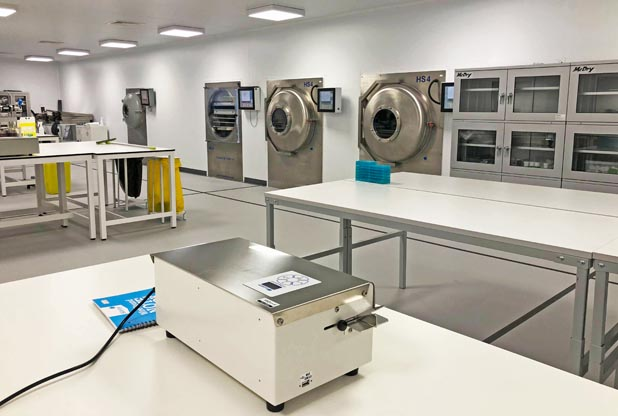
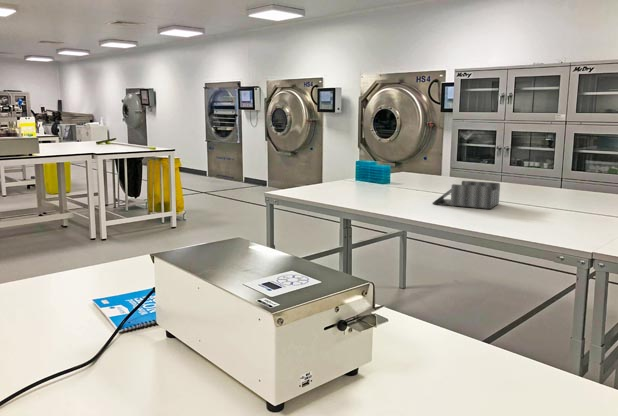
+ desk organizer (466, 193)
